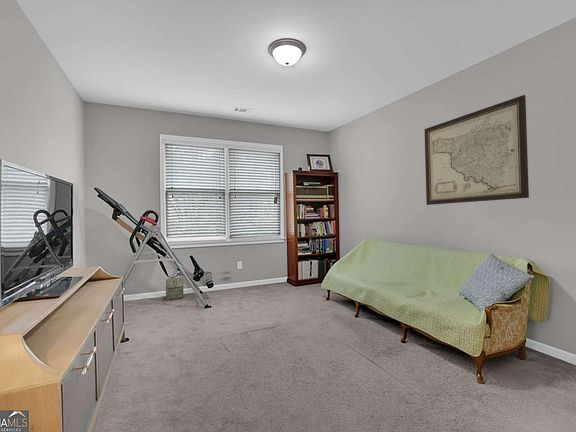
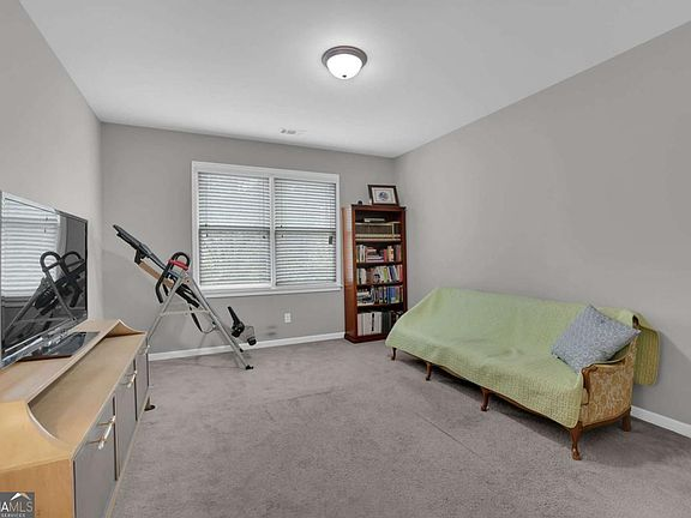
- bag (174, 287)
- wall art (468, 158)
